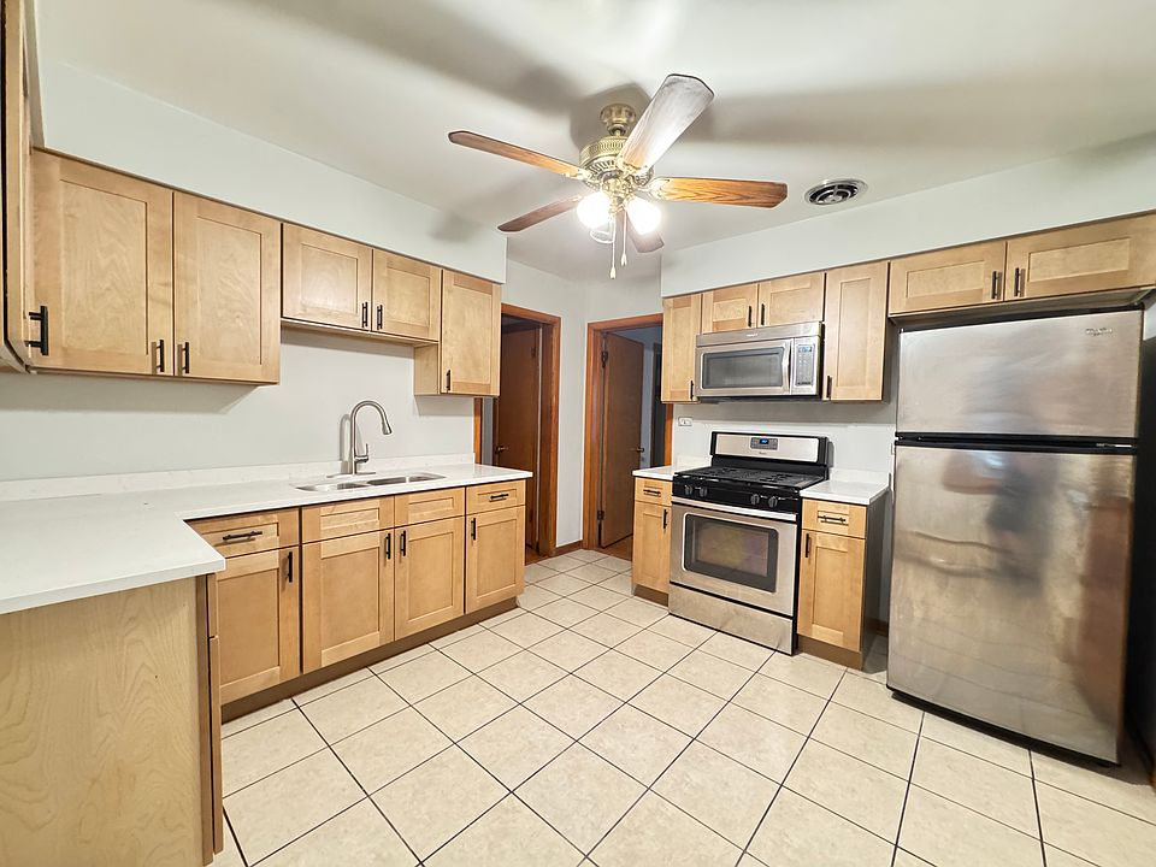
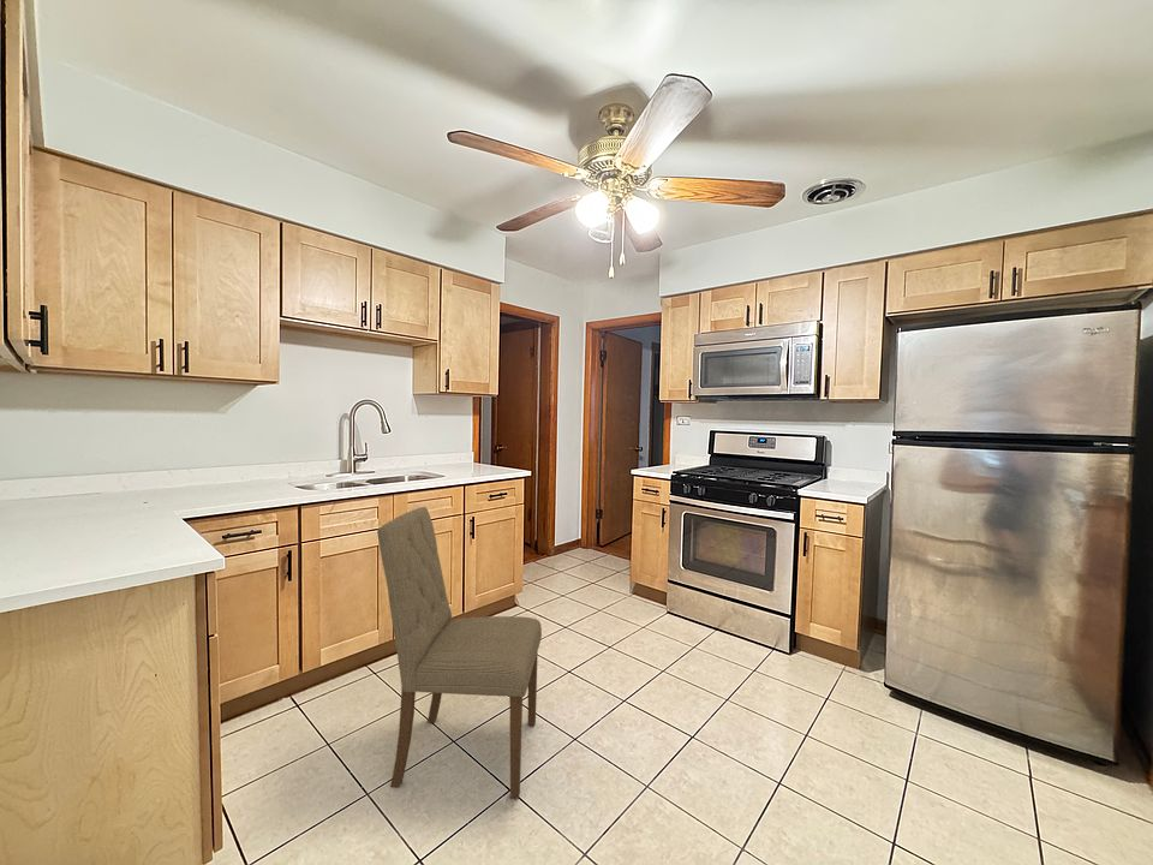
+ dining chair (466, 634)
